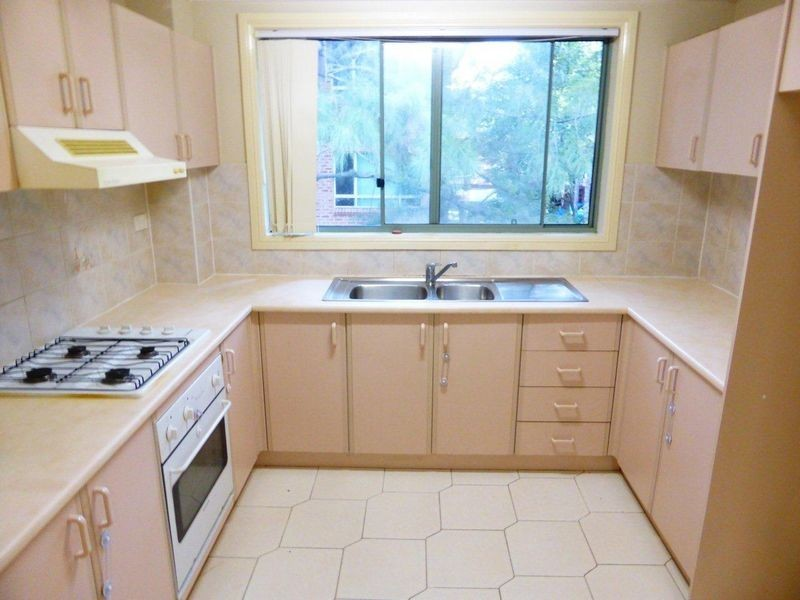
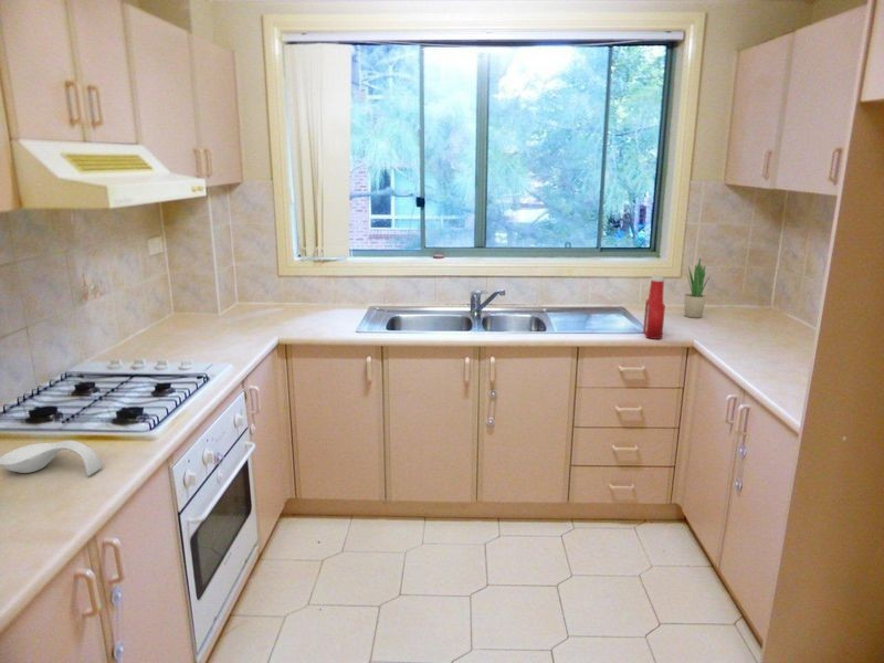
+ soap bottle (654, 305)
+ potted plant (697, 286)
+ spoon rest (50, 455)
